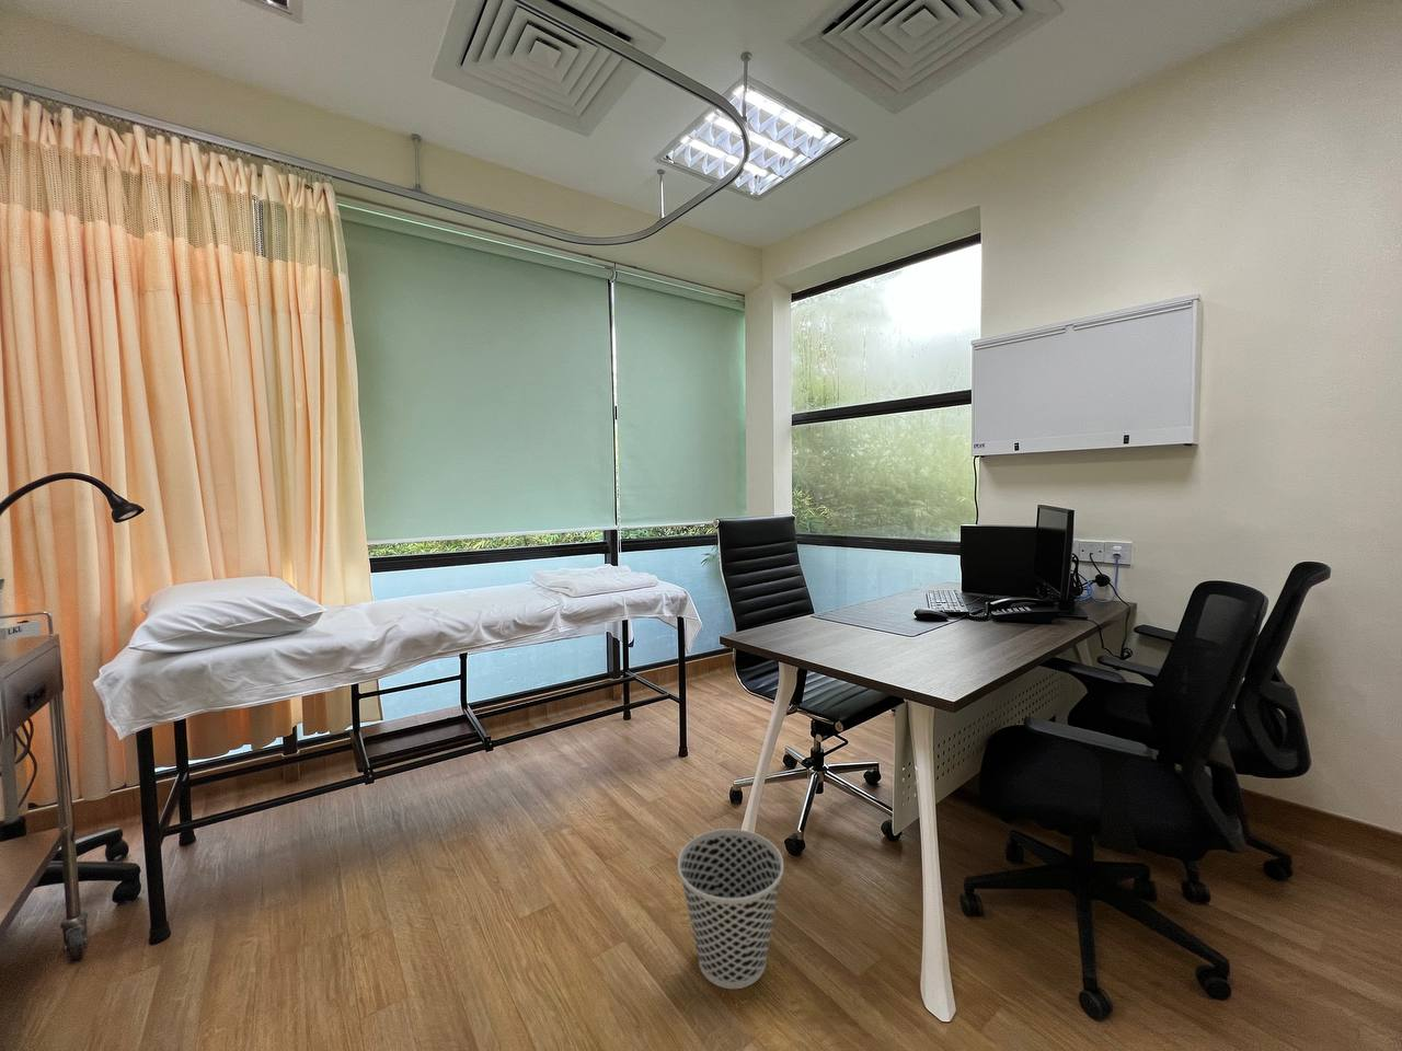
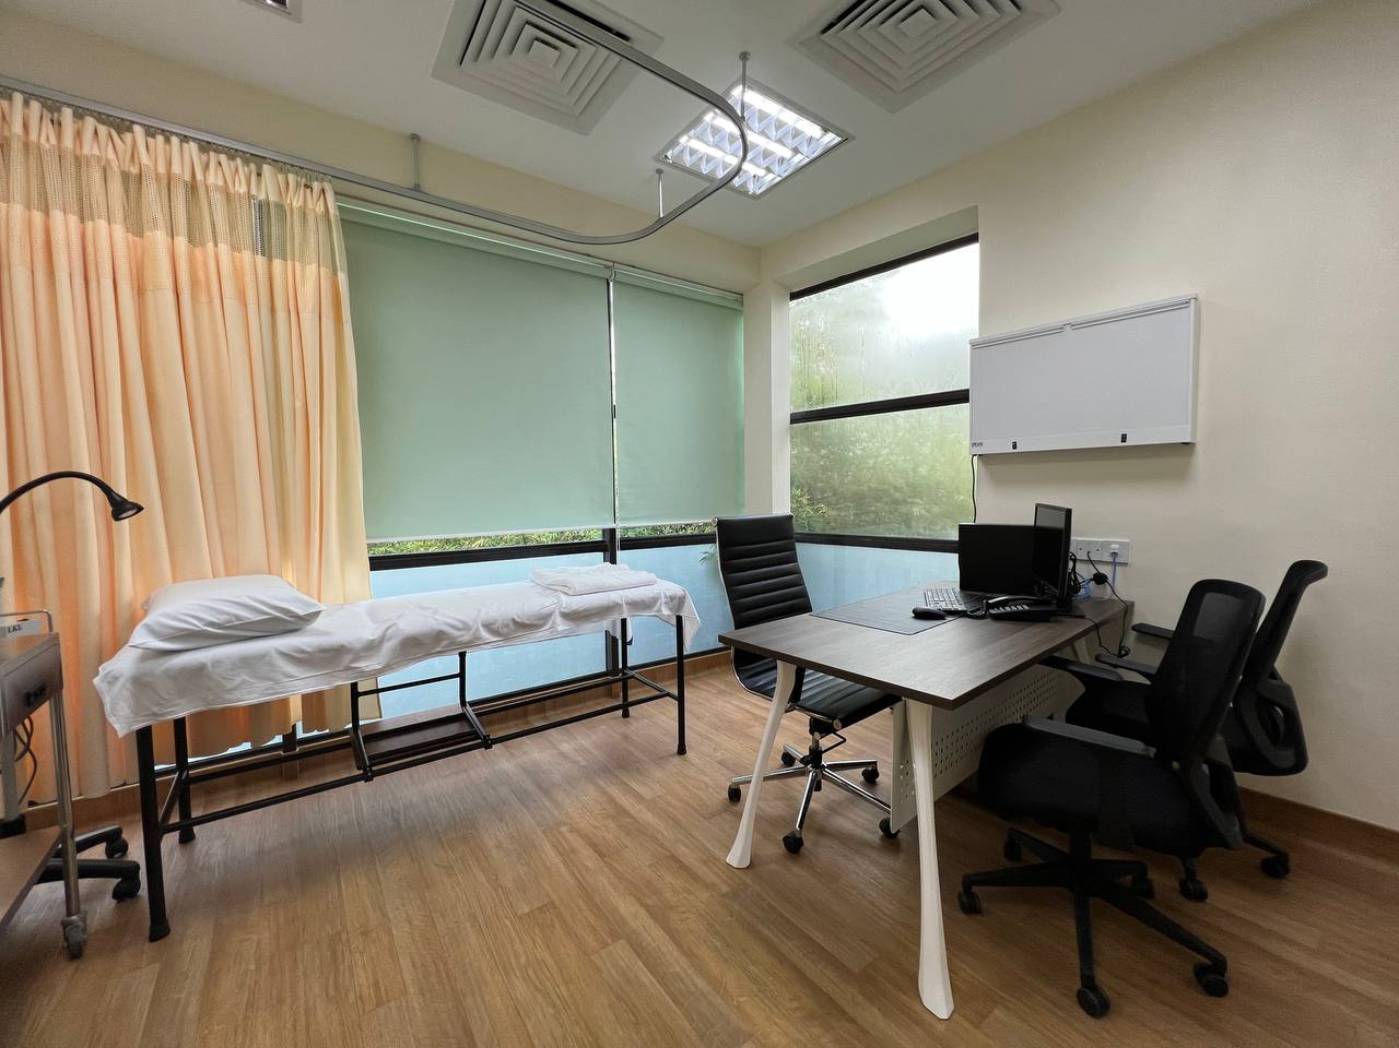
- wastebasket (731, 910)
